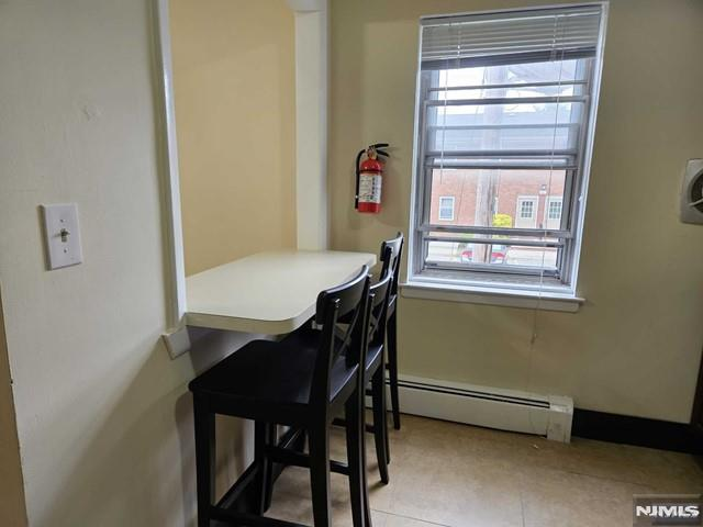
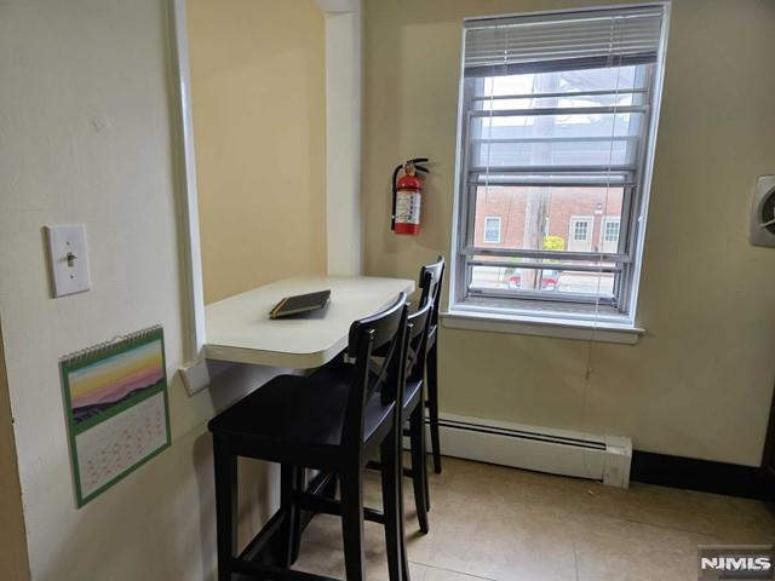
+ notepad (302, 303)
+ calendar (122, 405)
